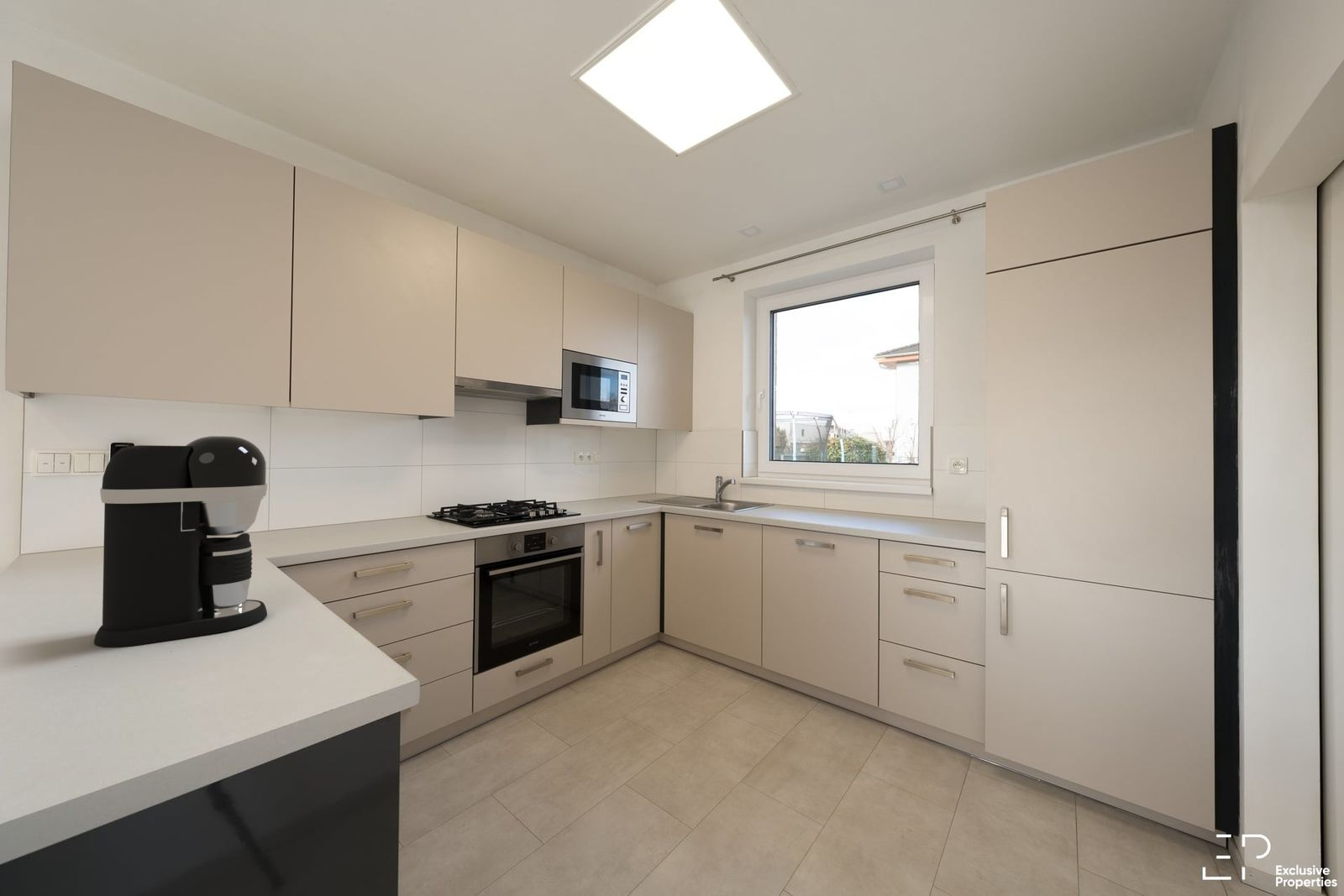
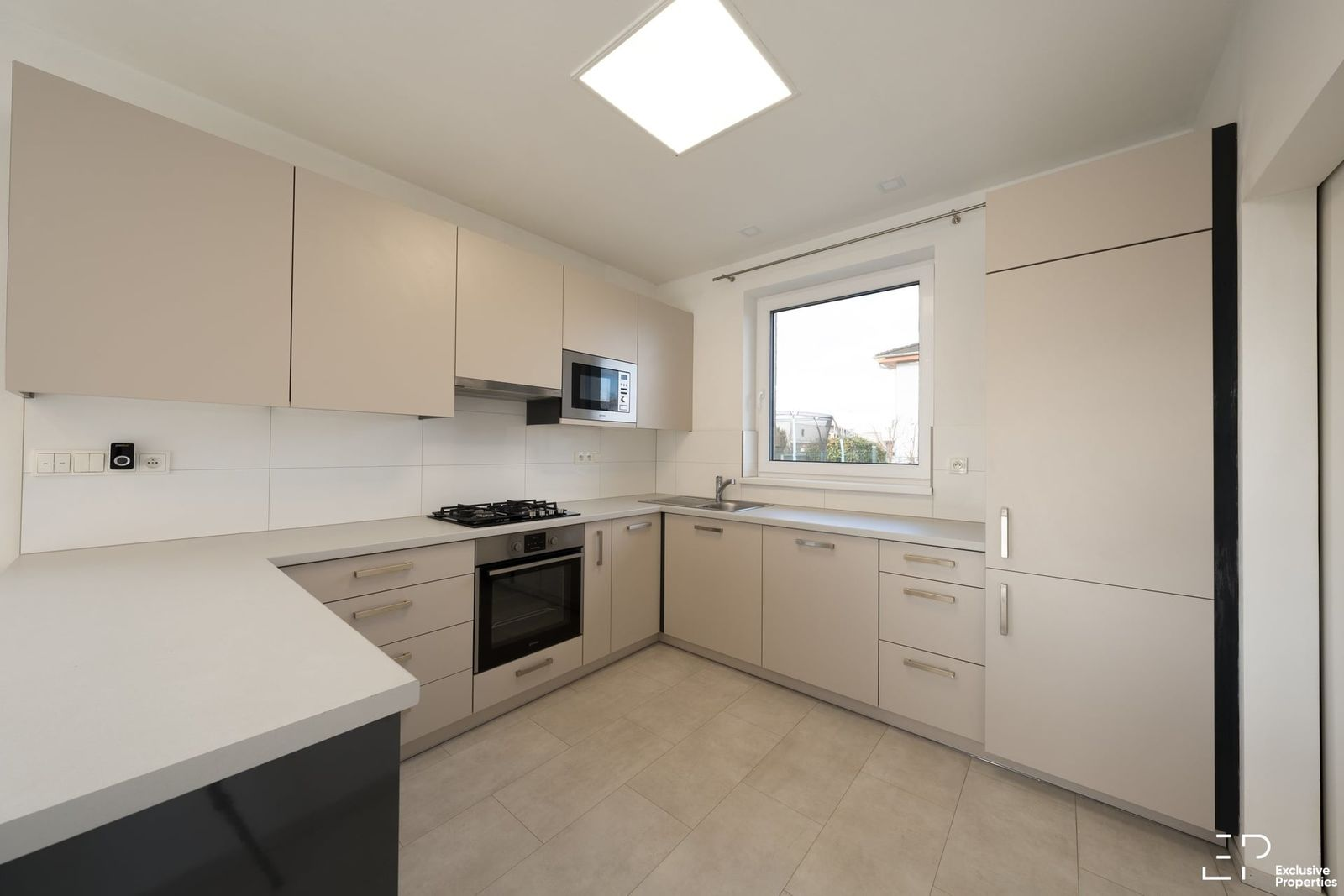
- coffee maker (189, 531)
